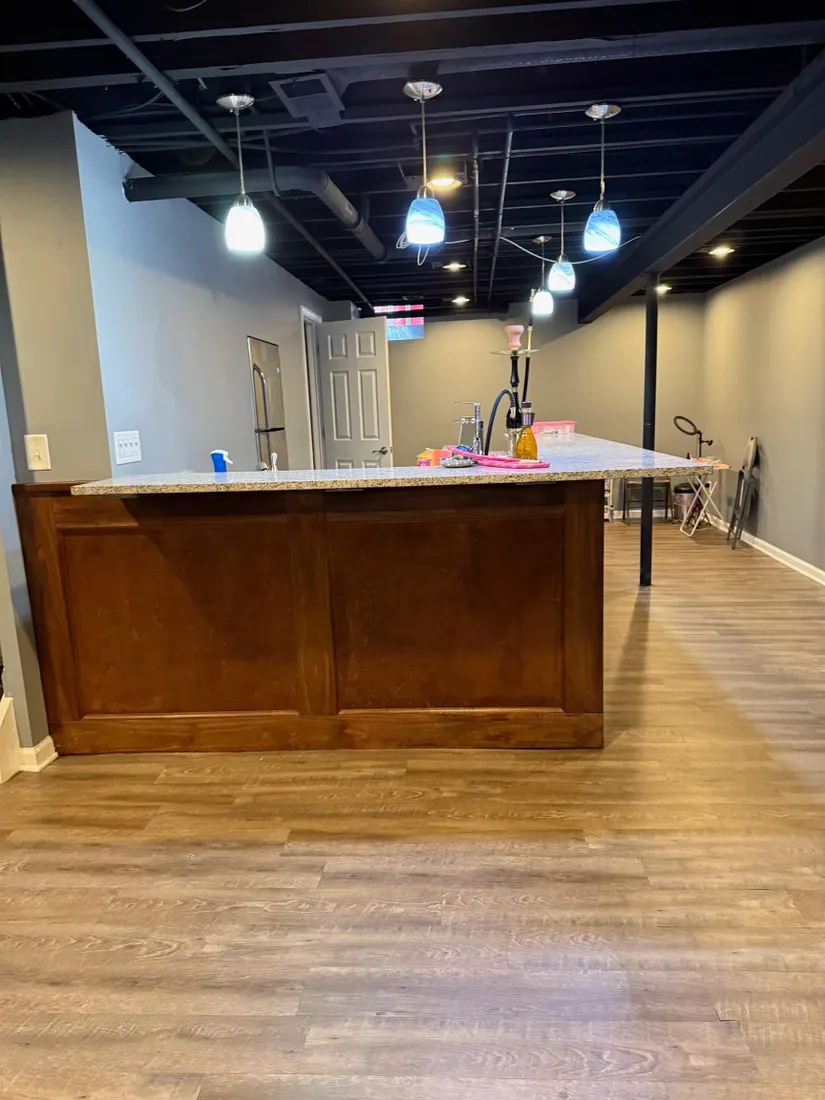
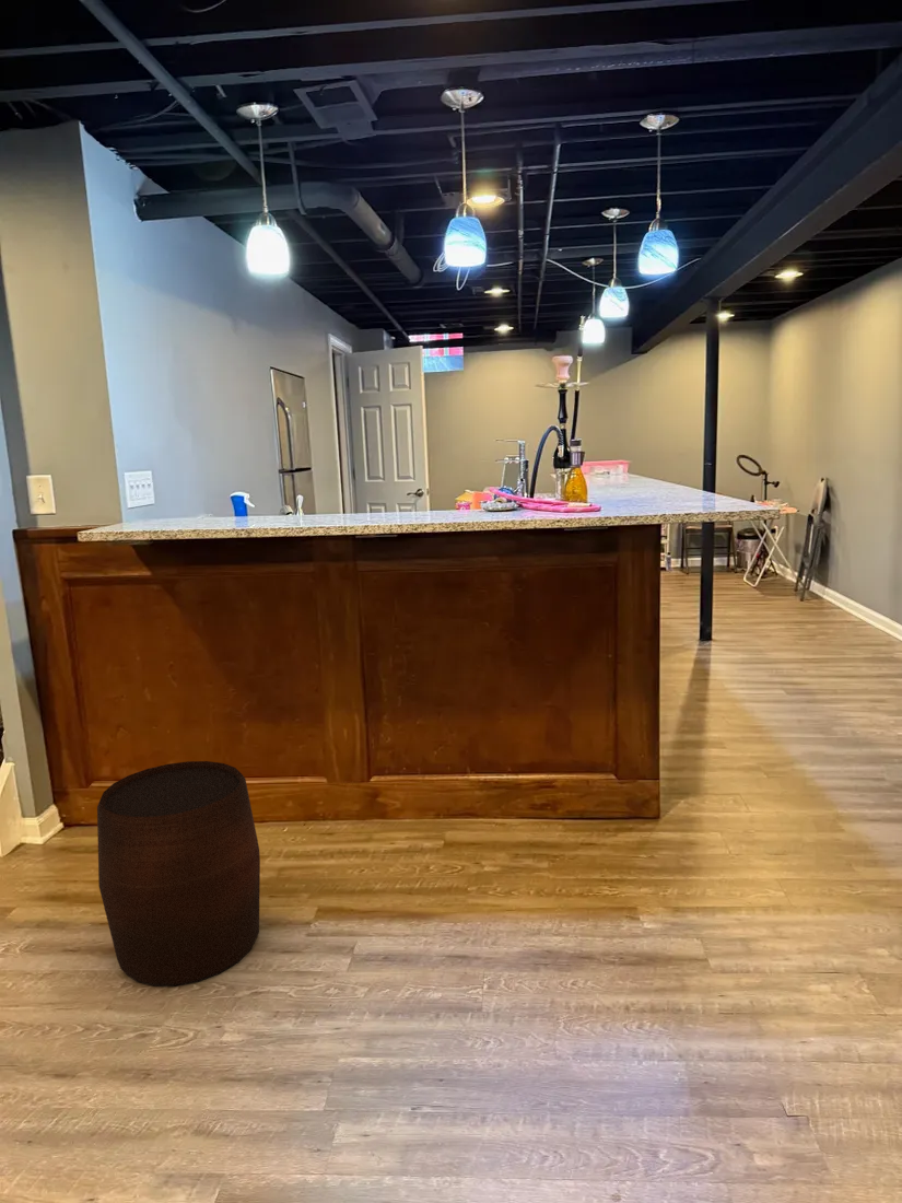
+ stool (181, 866)
